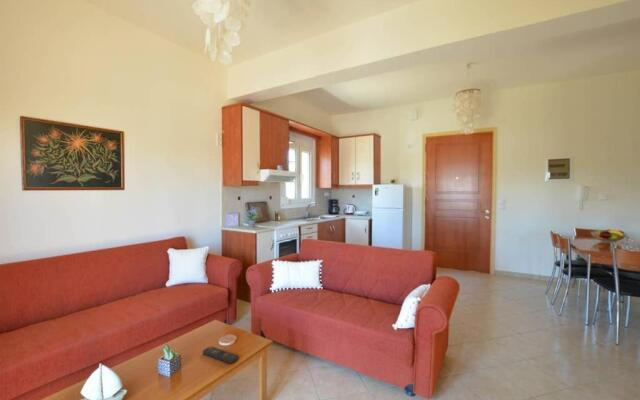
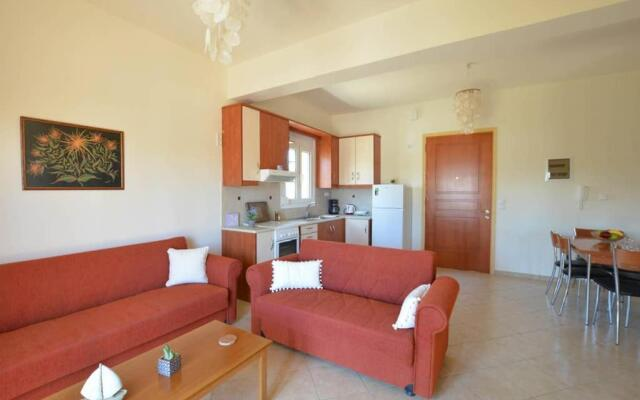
- remote control (220, 354)
